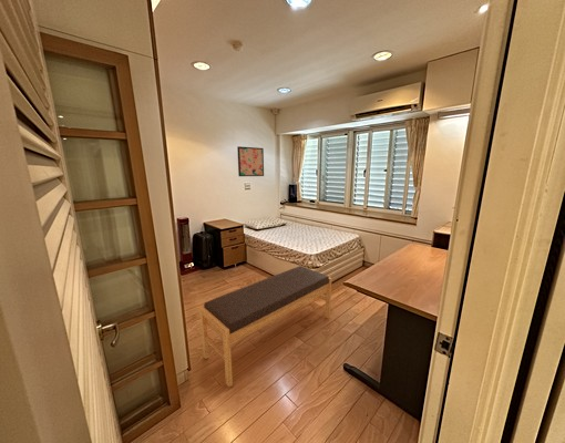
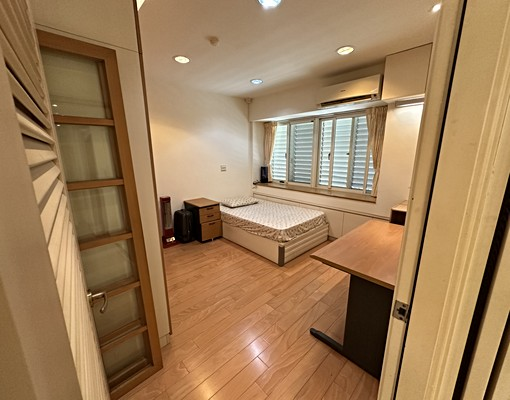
- wall art (250, 162)
- bench (274, 311)
